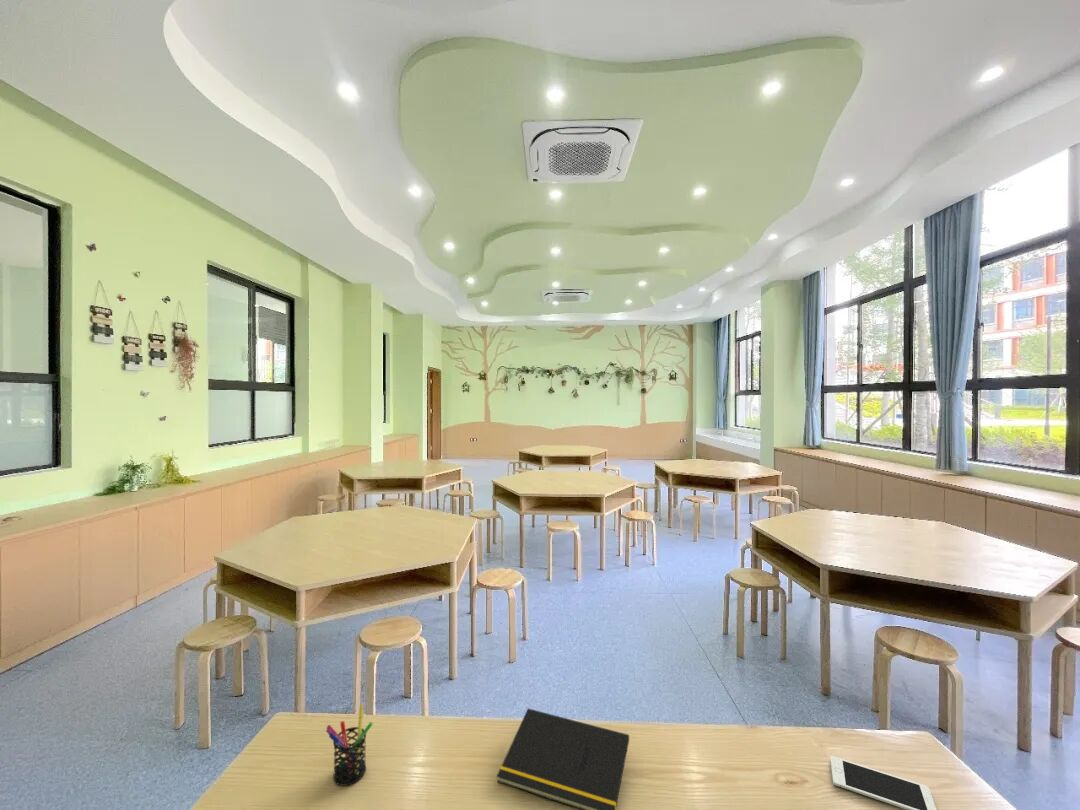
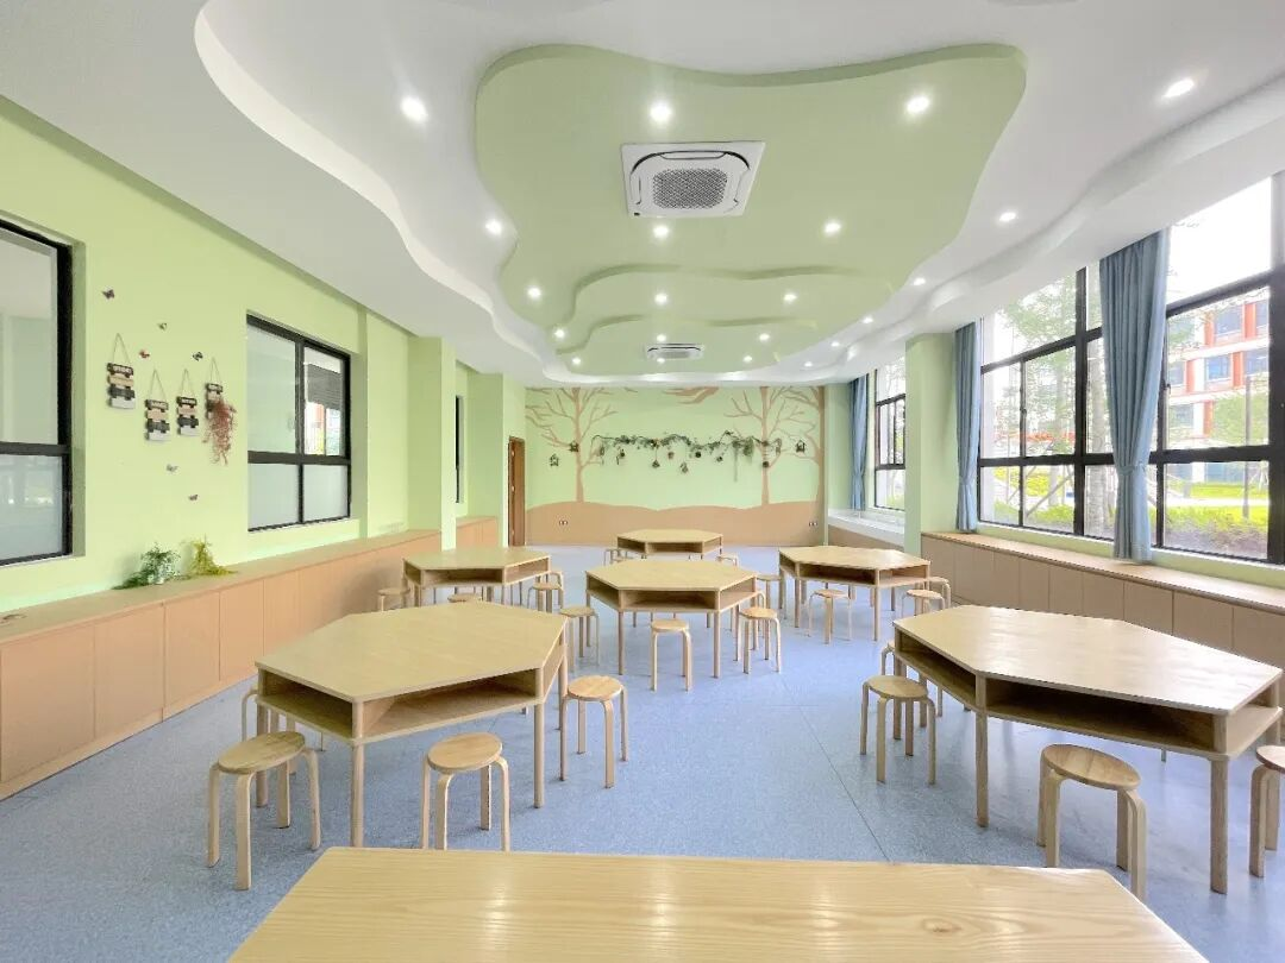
- notepad (565, 757)
- pen holder (352, 743)
- cell phone (880, 785)
